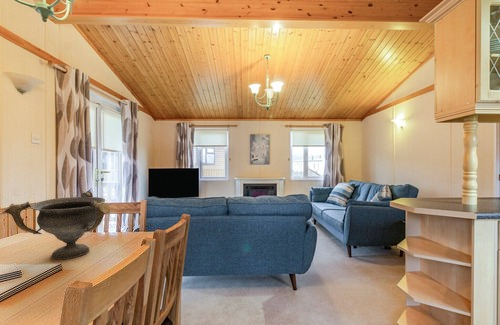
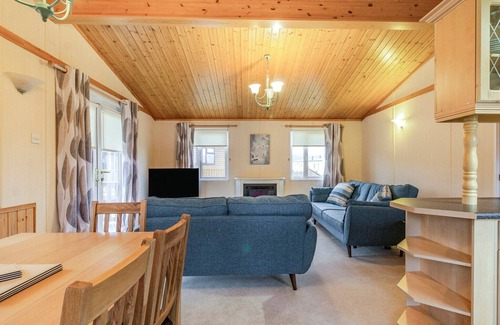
- decorative bowl (78, 223)
